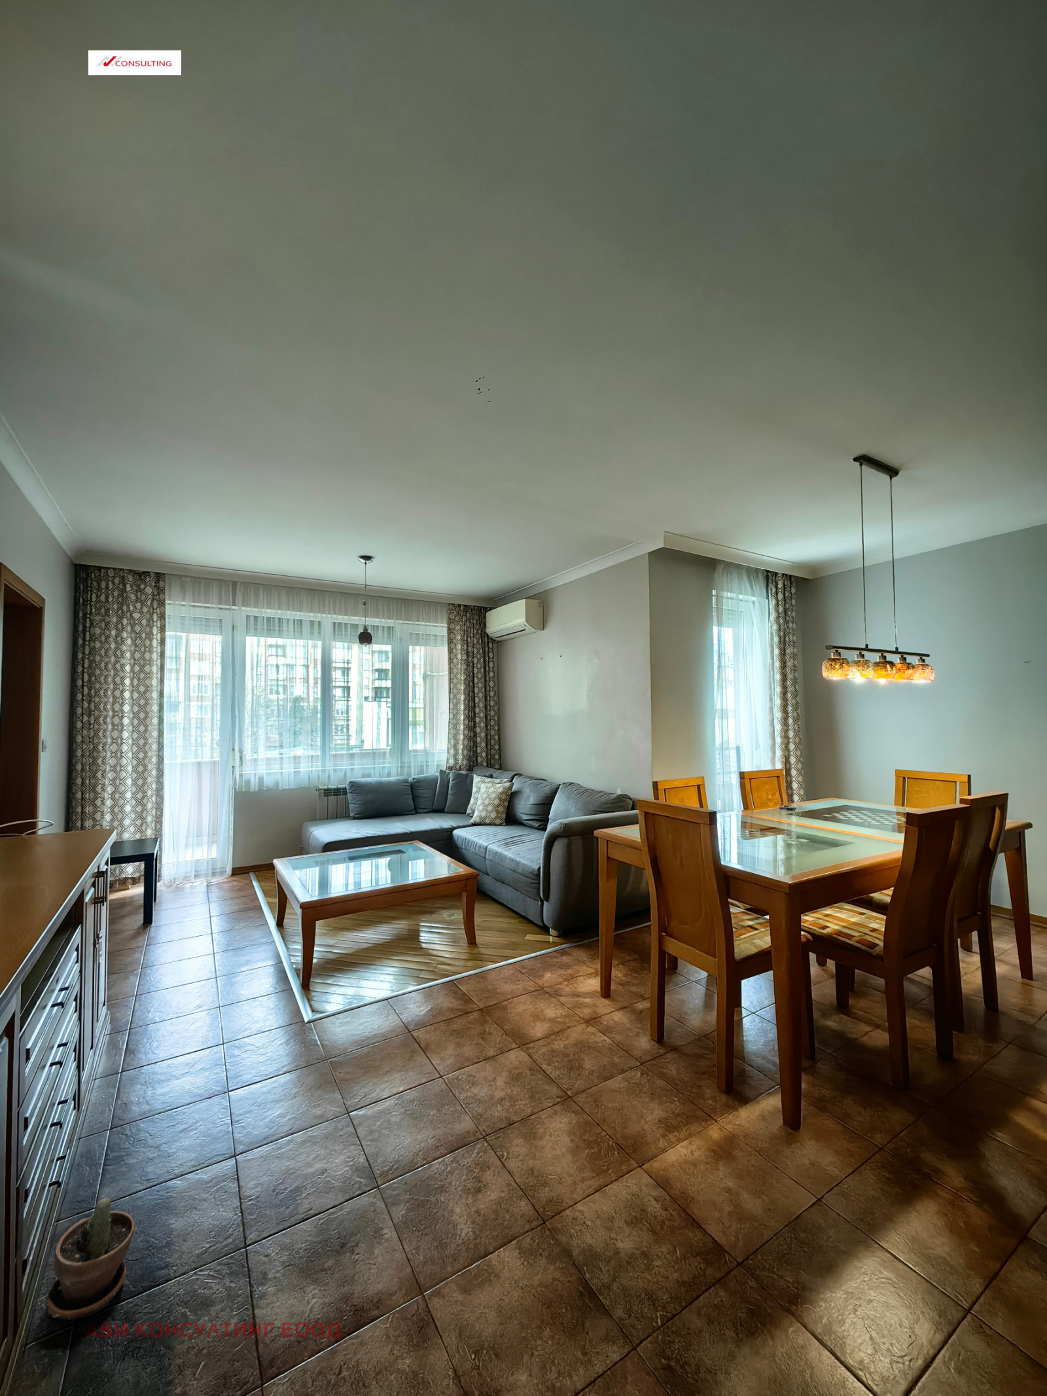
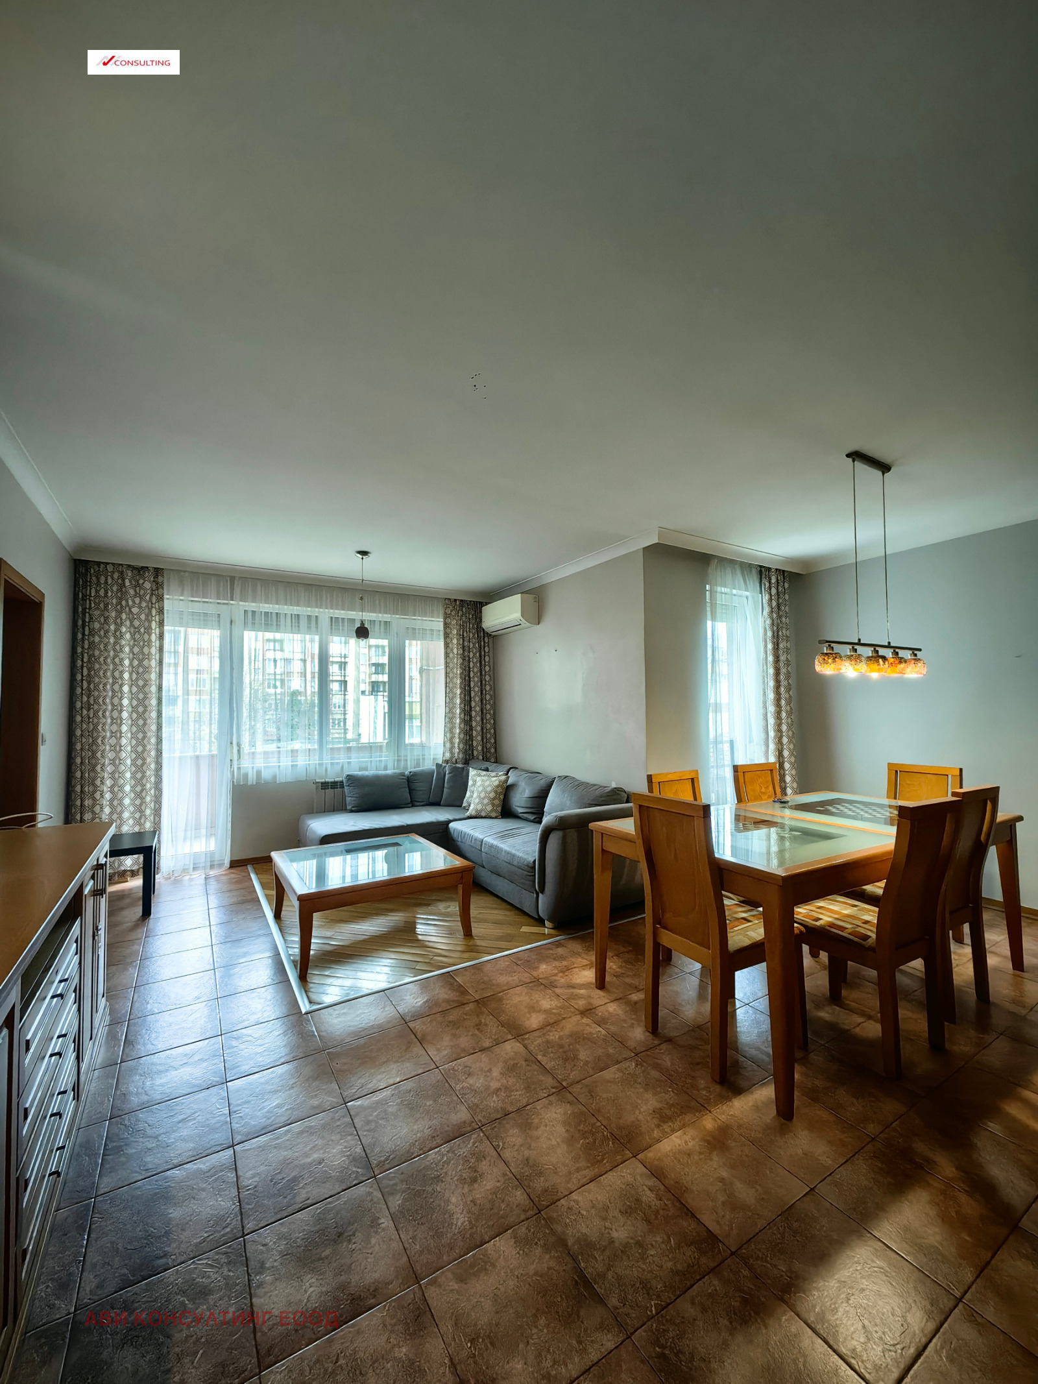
- potted plant (92, 1242)
